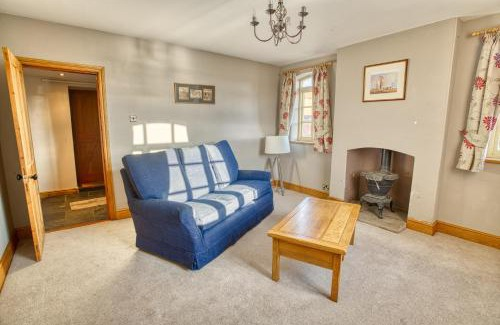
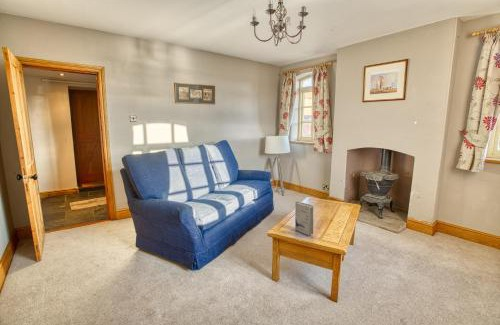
+ book (303, 218)
